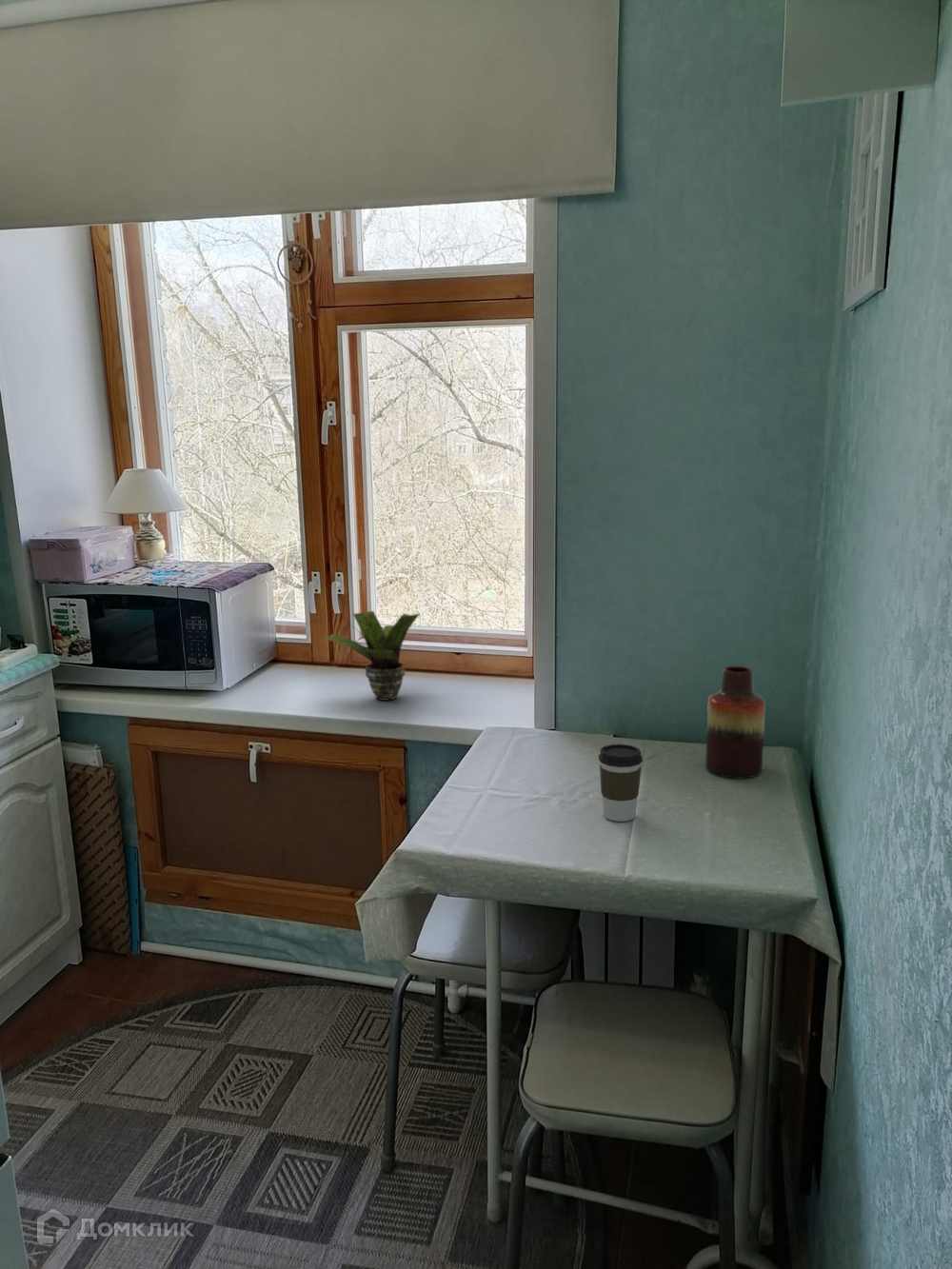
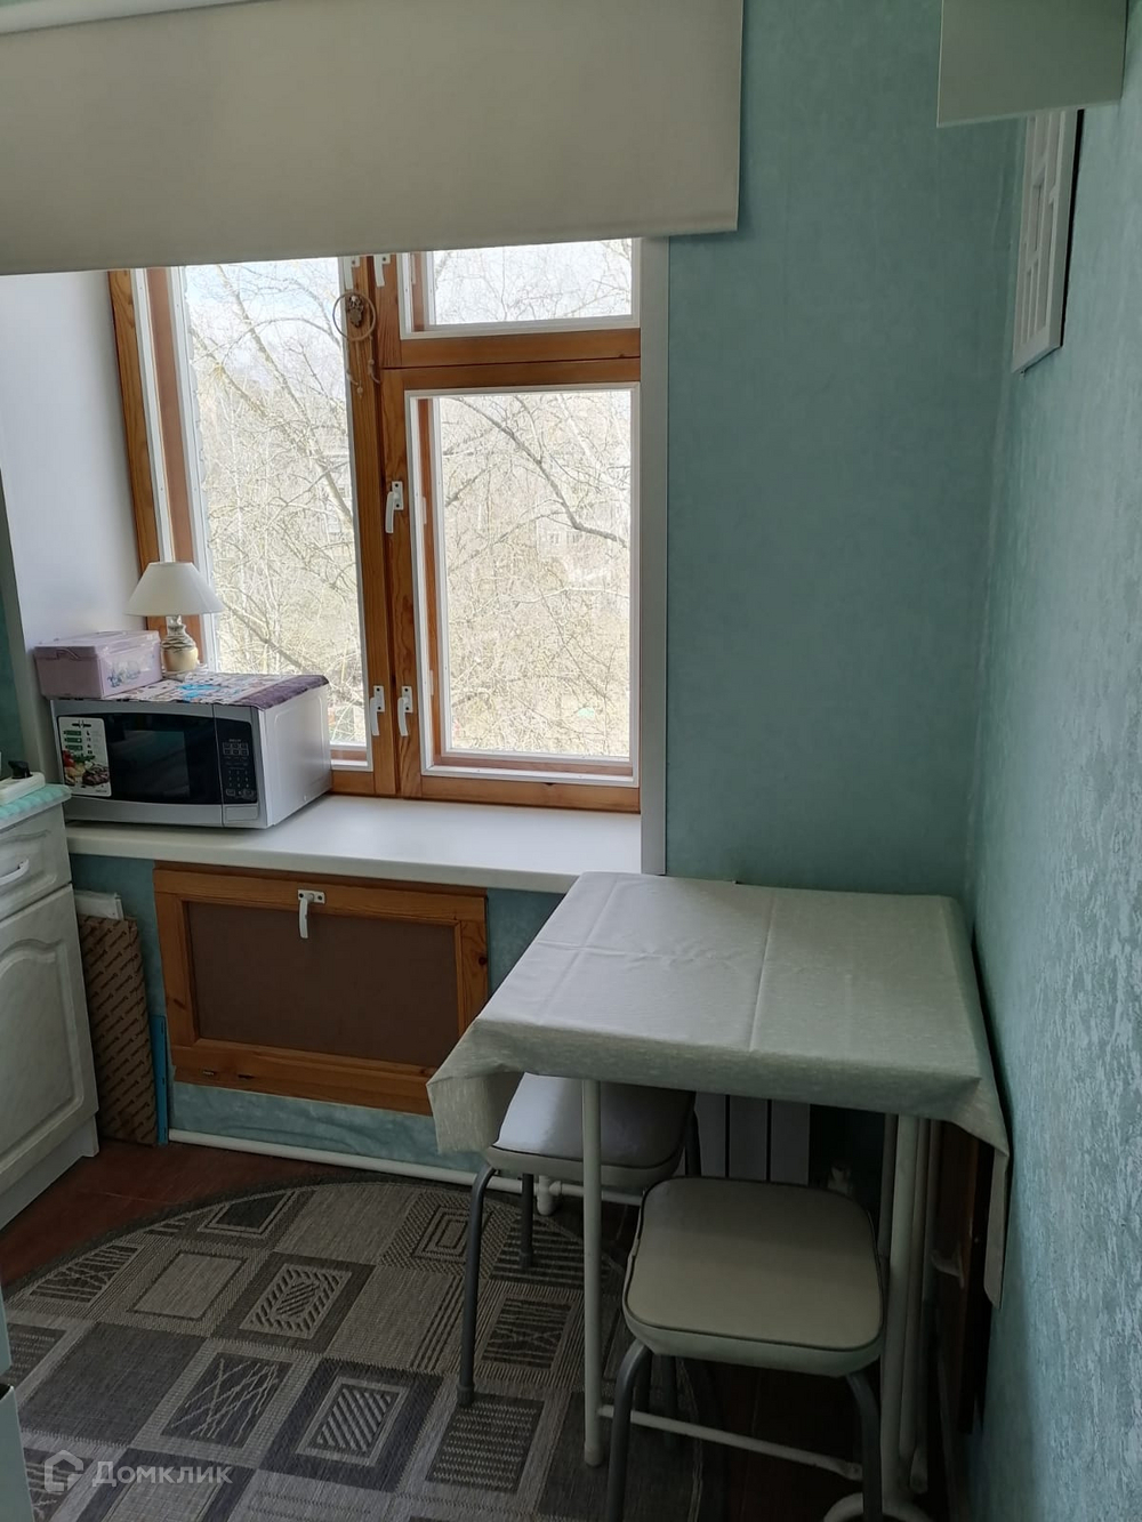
- potted plant (386, 654)
- coffee cup (620, 783)
- vase (735, 719)
